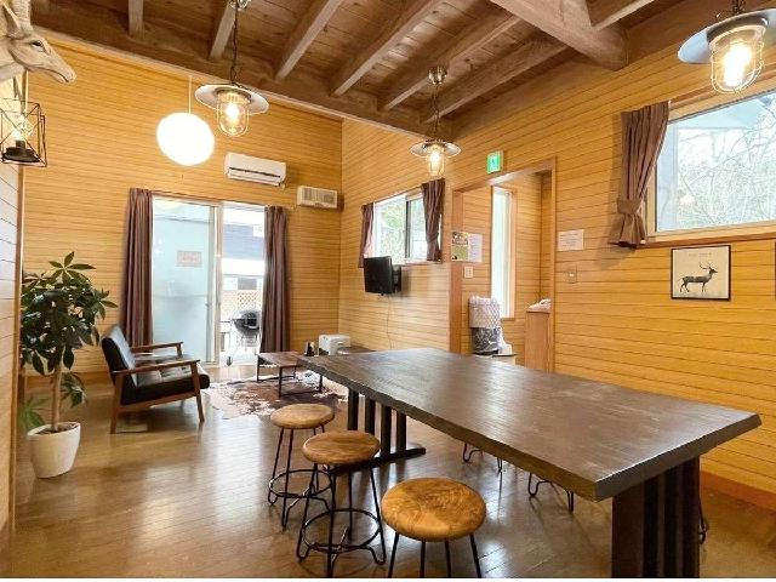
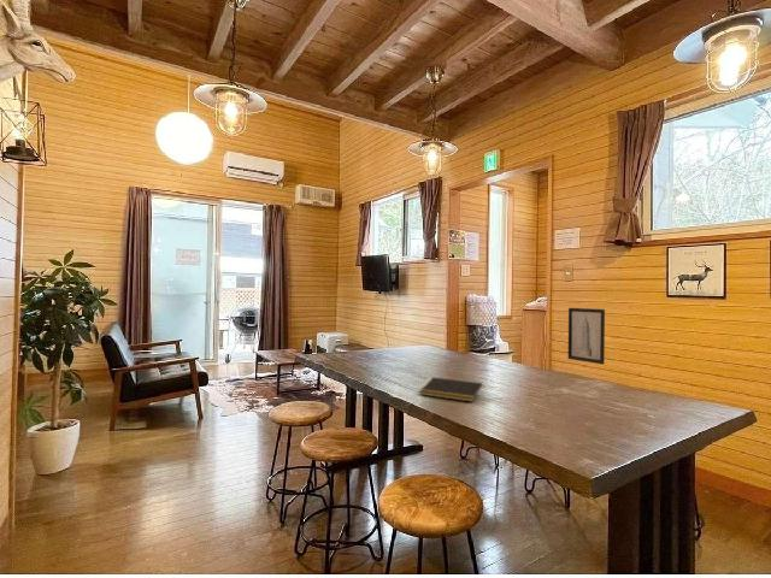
+ wall art (585, 335)
+ notepad (451, 388)
